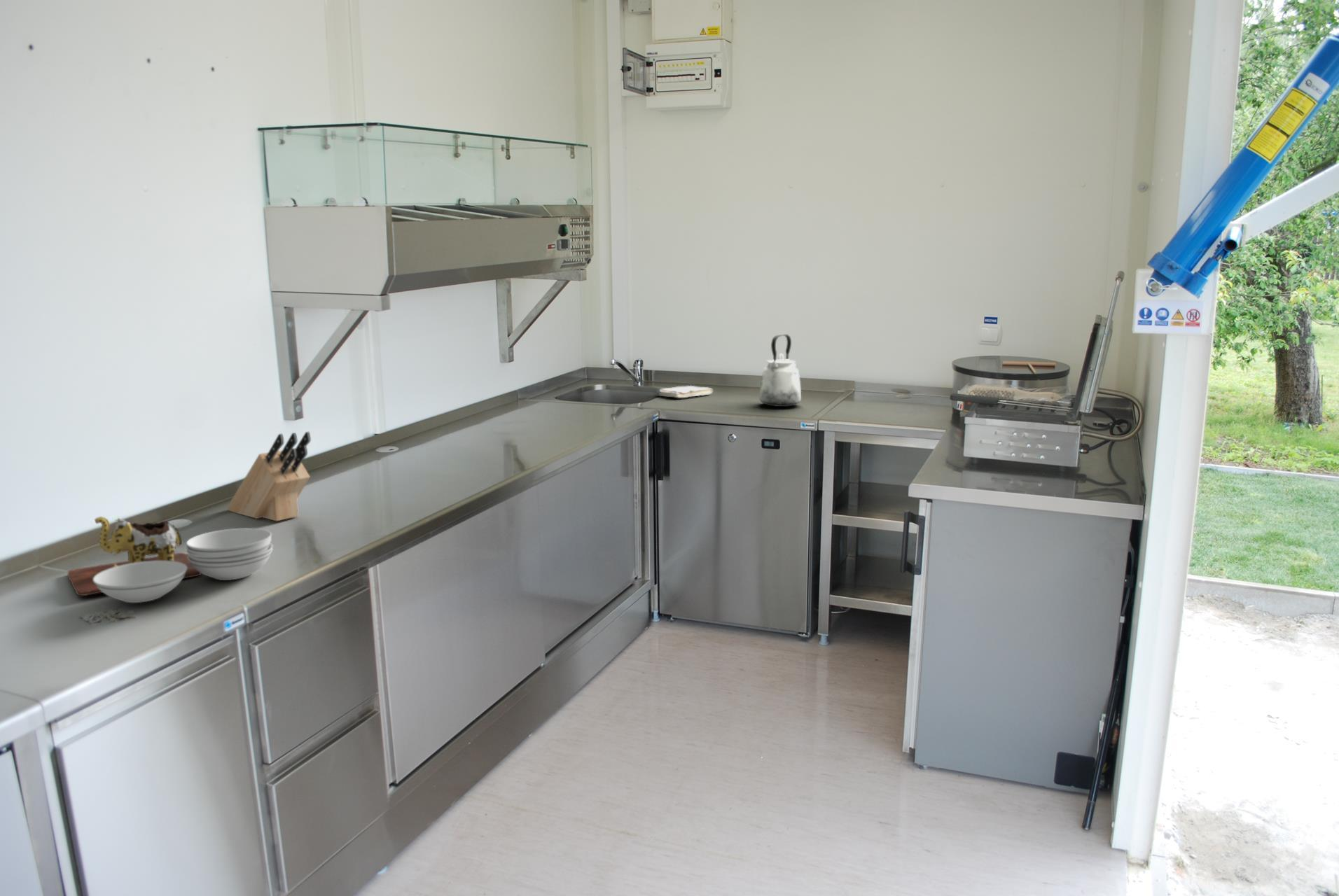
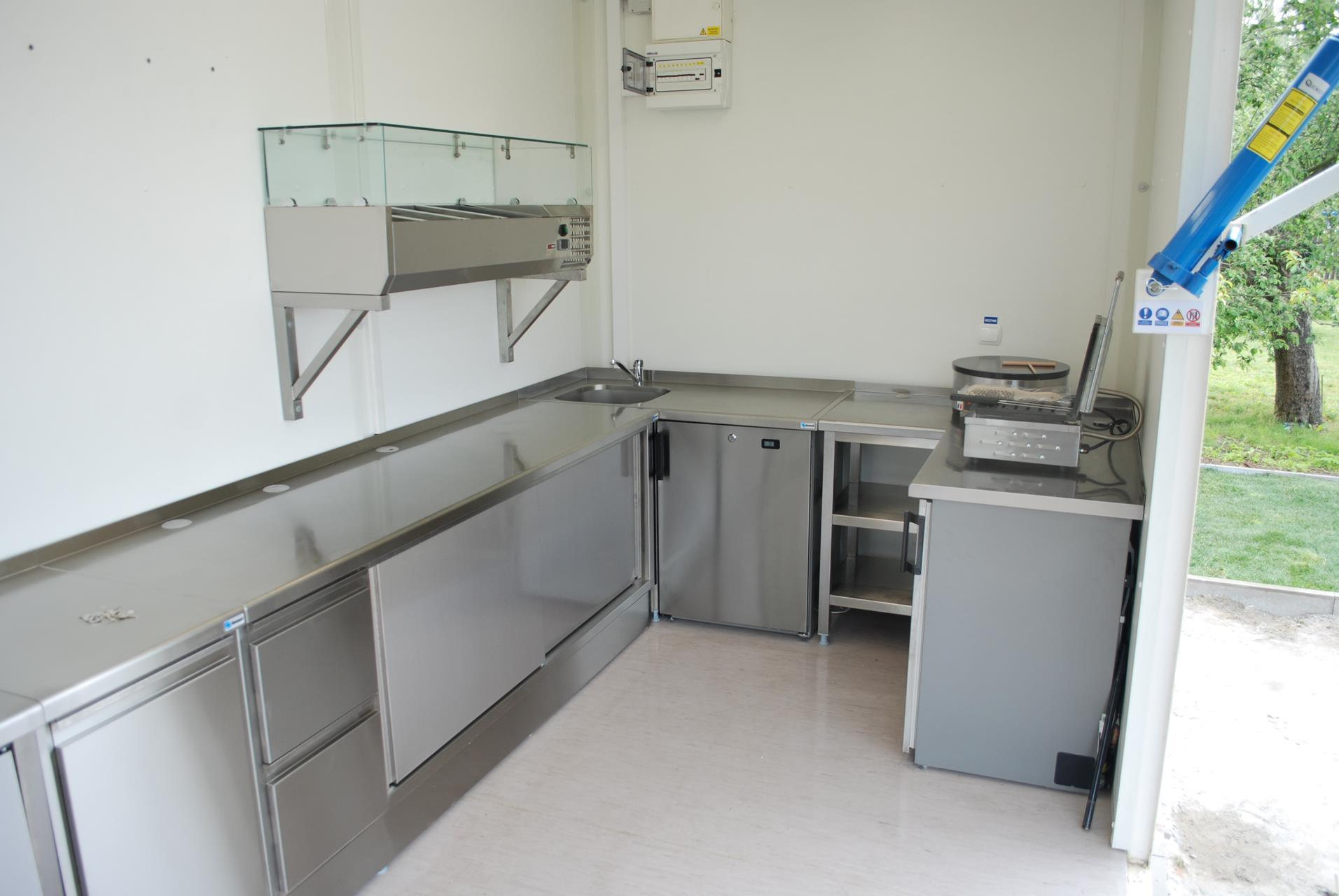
- cutting board (170, 547)
- washcloth (685, 391)
- kettle (784, 369)
- knife block (270, 471)
